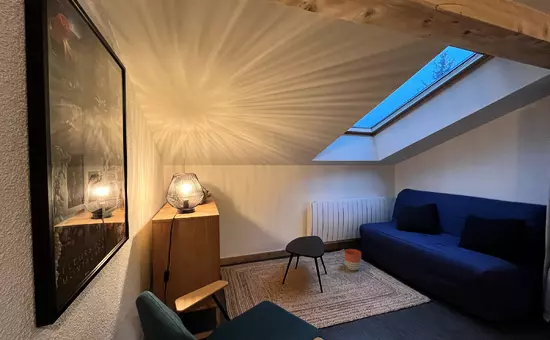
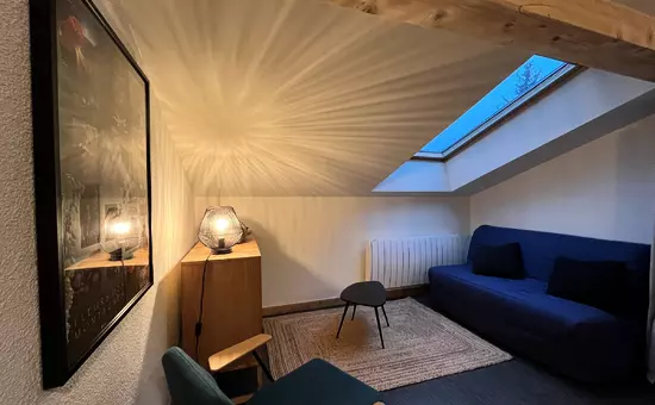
- planter (352, 260)
